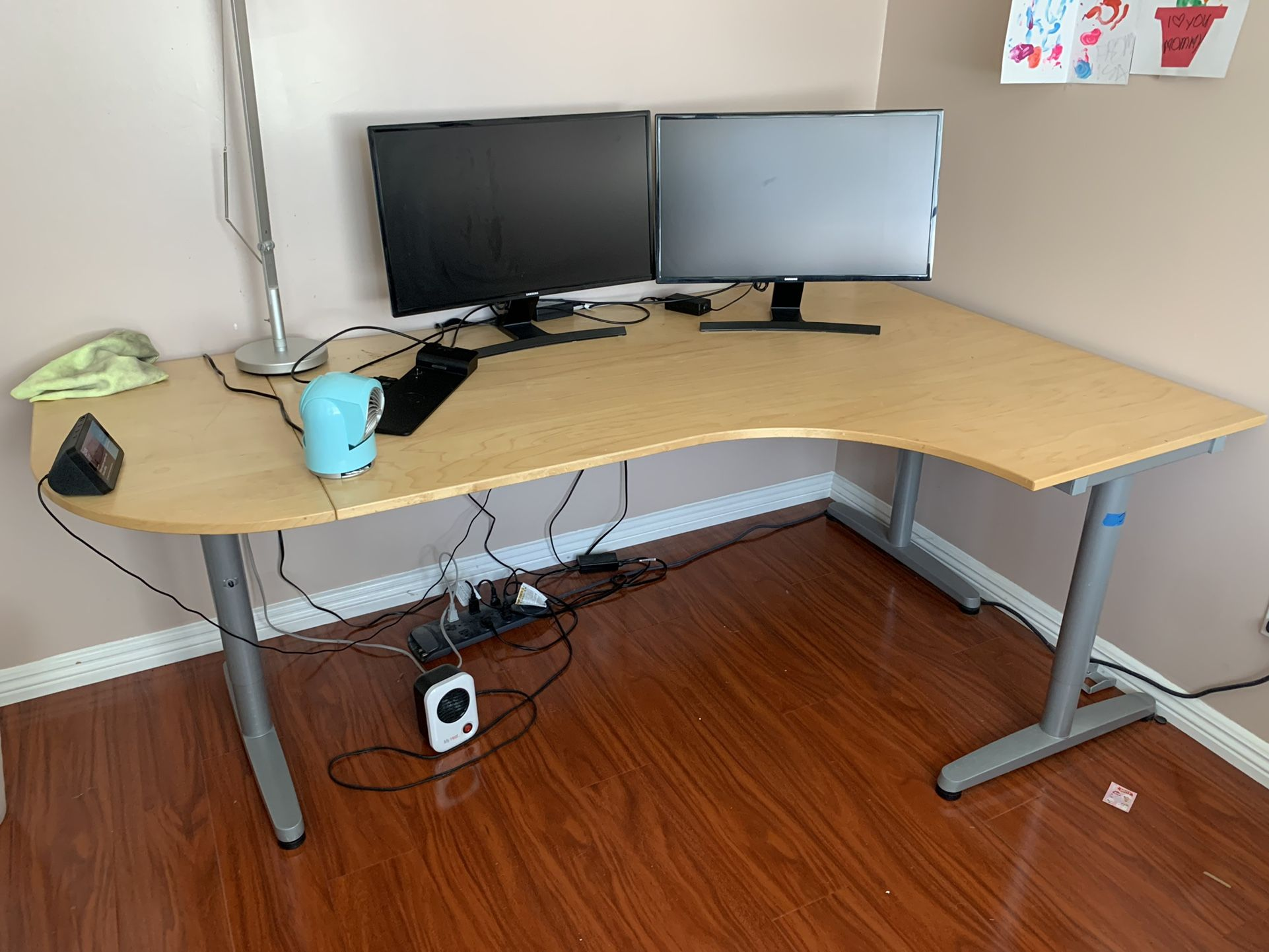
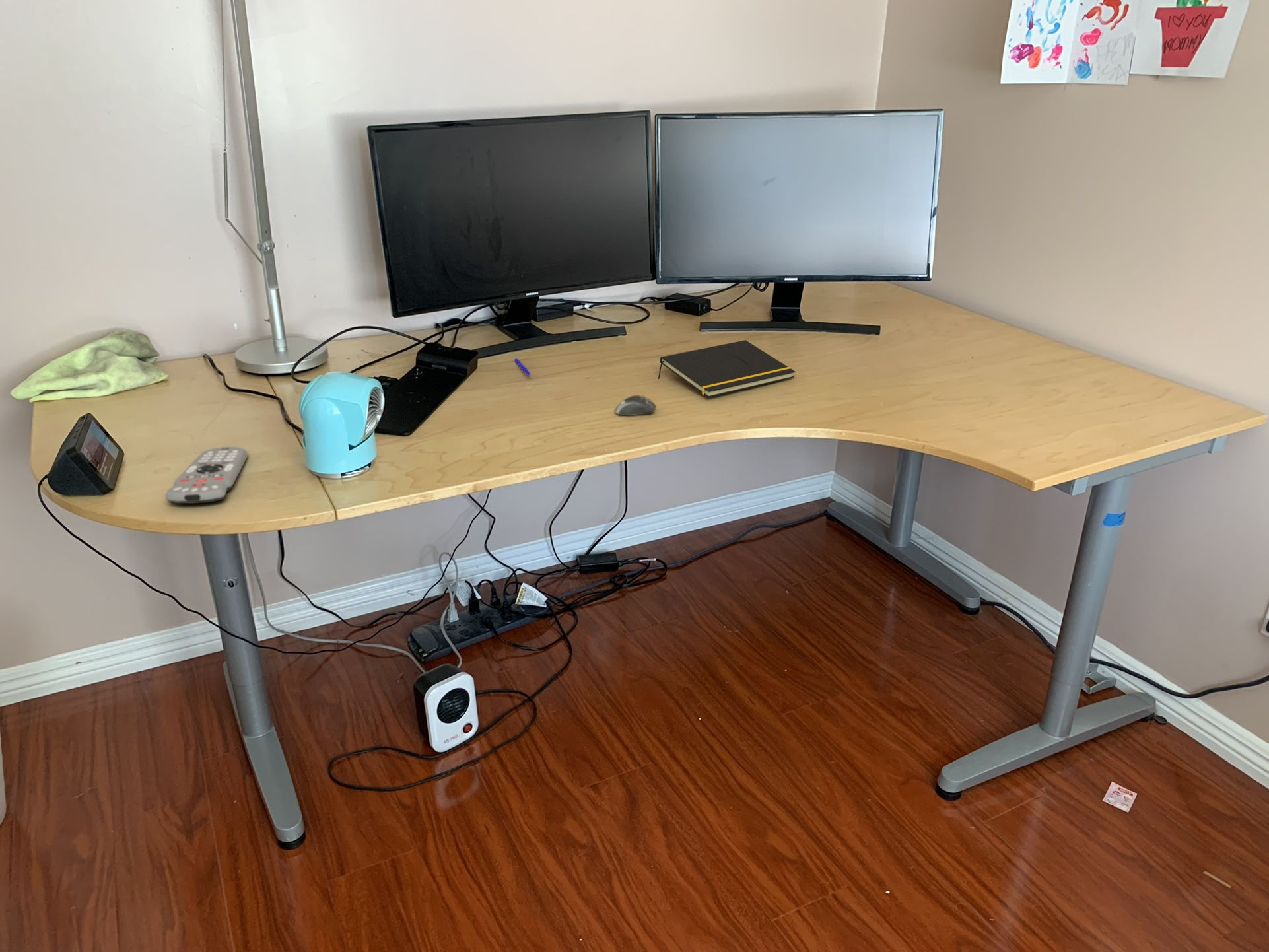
+ notepad (728, 367)
+ computer mouse (635, 404)
+ remote control (211, 474)
+ pen (522, 366)
